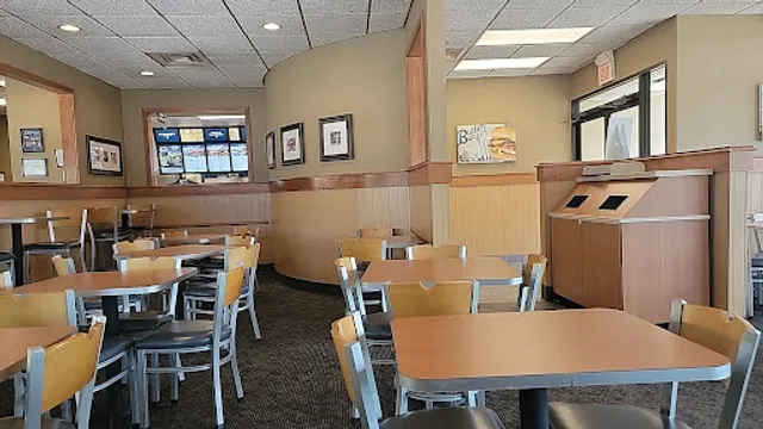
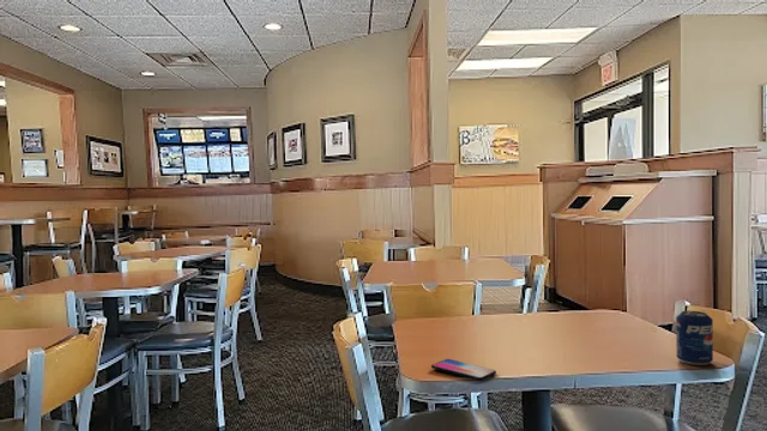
+ smartphone (463, 369)
+ beverage can (694, 336)
